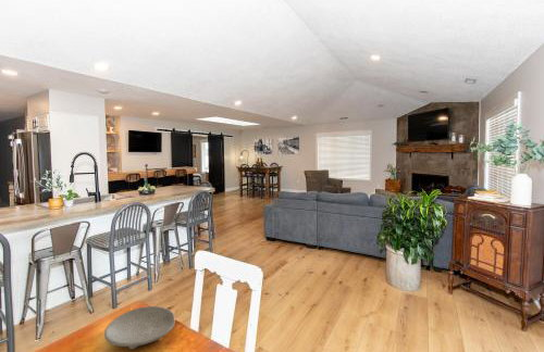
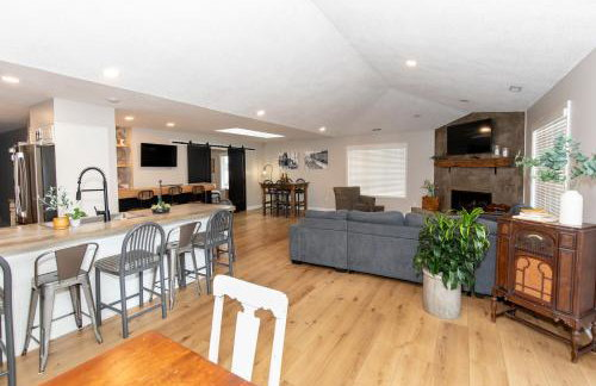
- bowl (141, 329)
